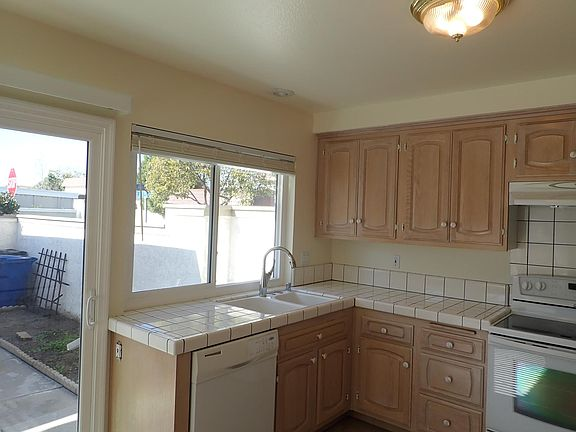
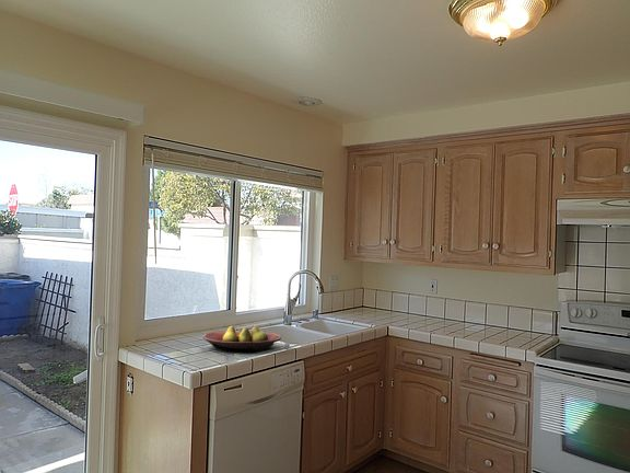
+ fruit bowl (242, 337)
